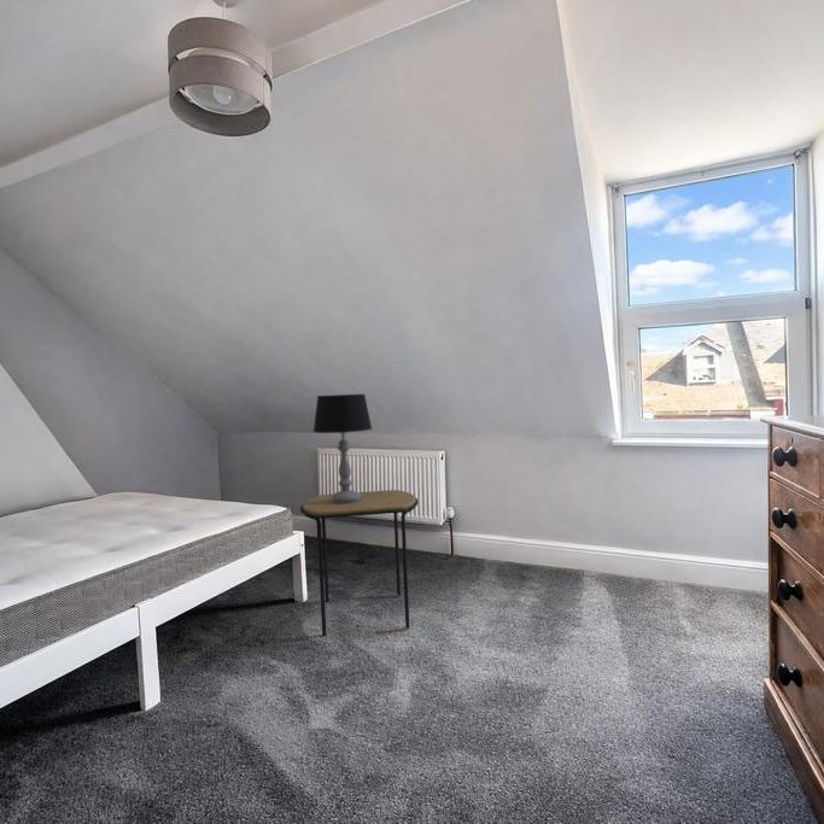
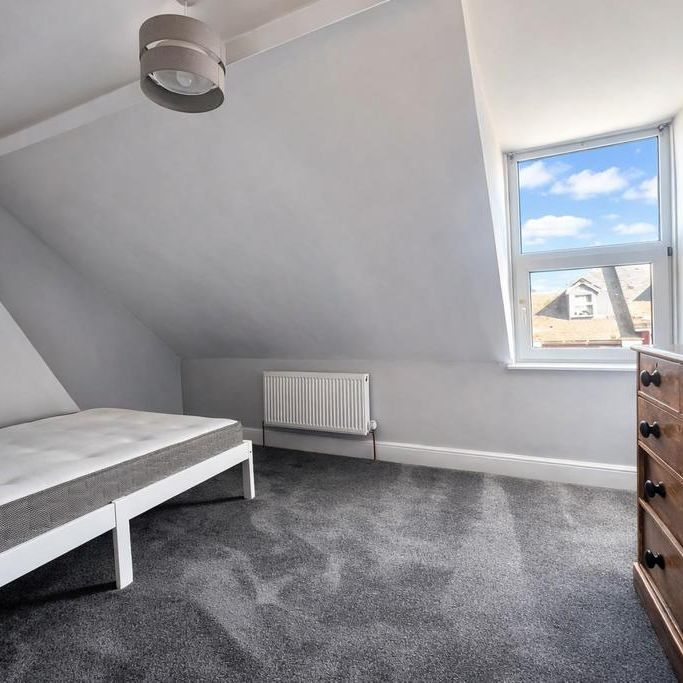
- table lamp (343, 448)
- side table (396, 556)
